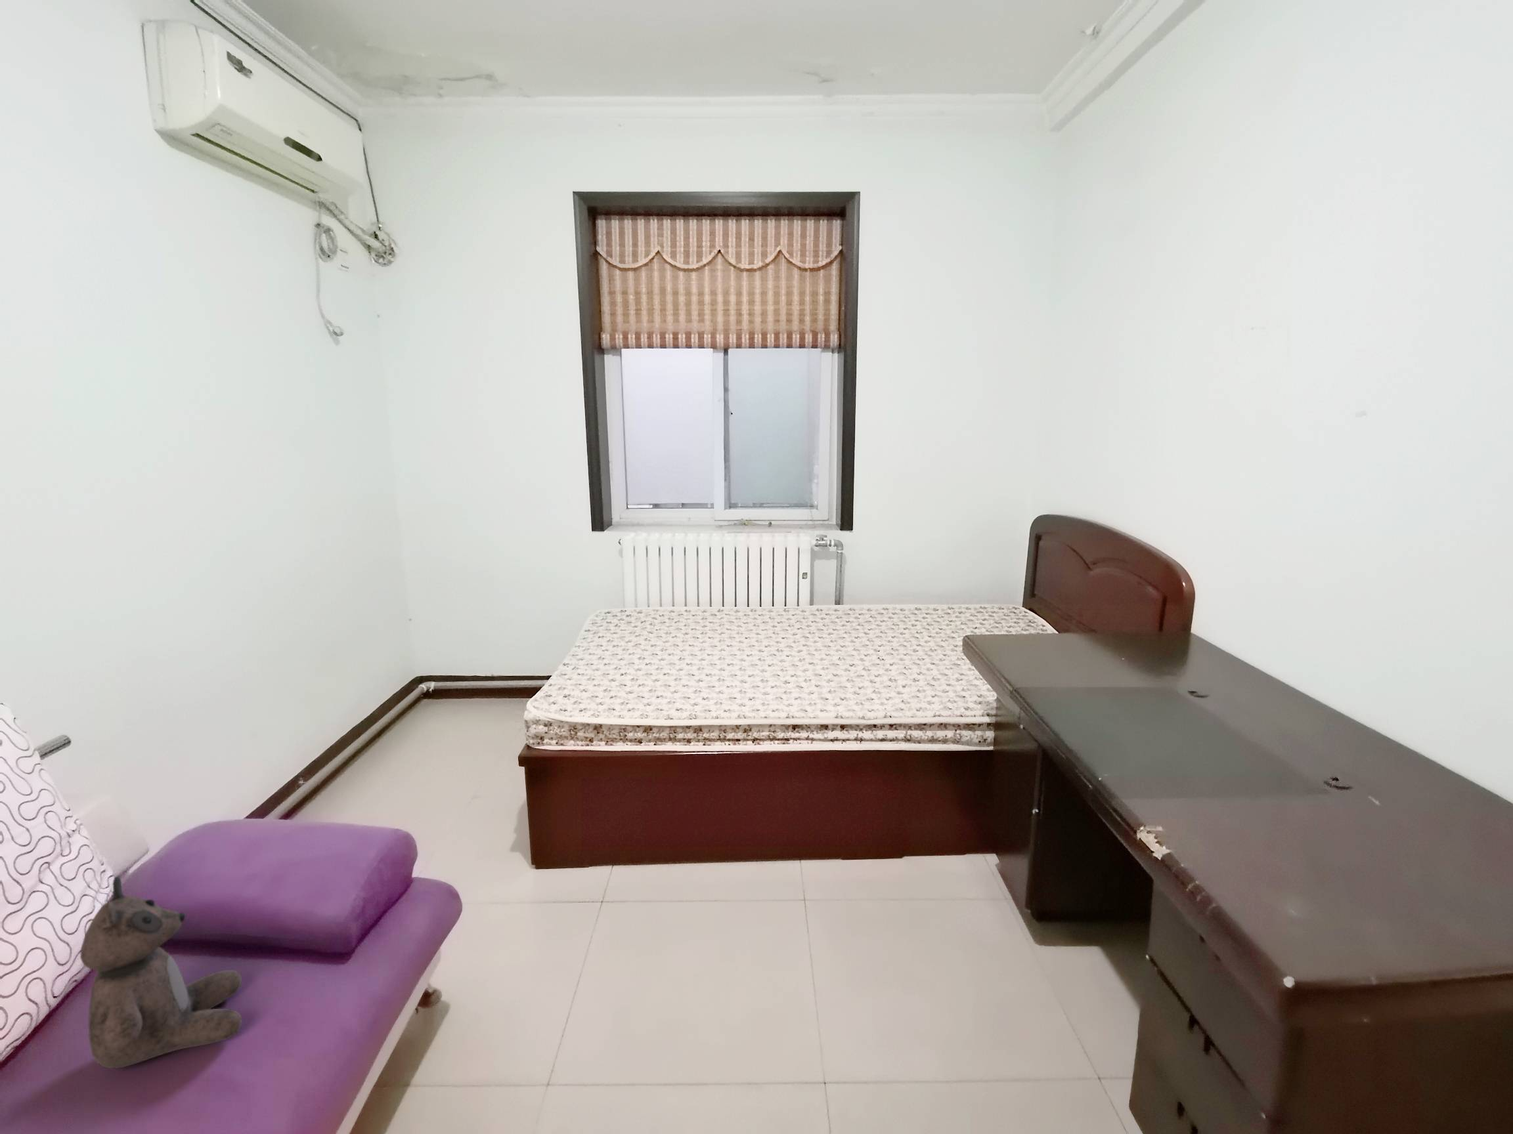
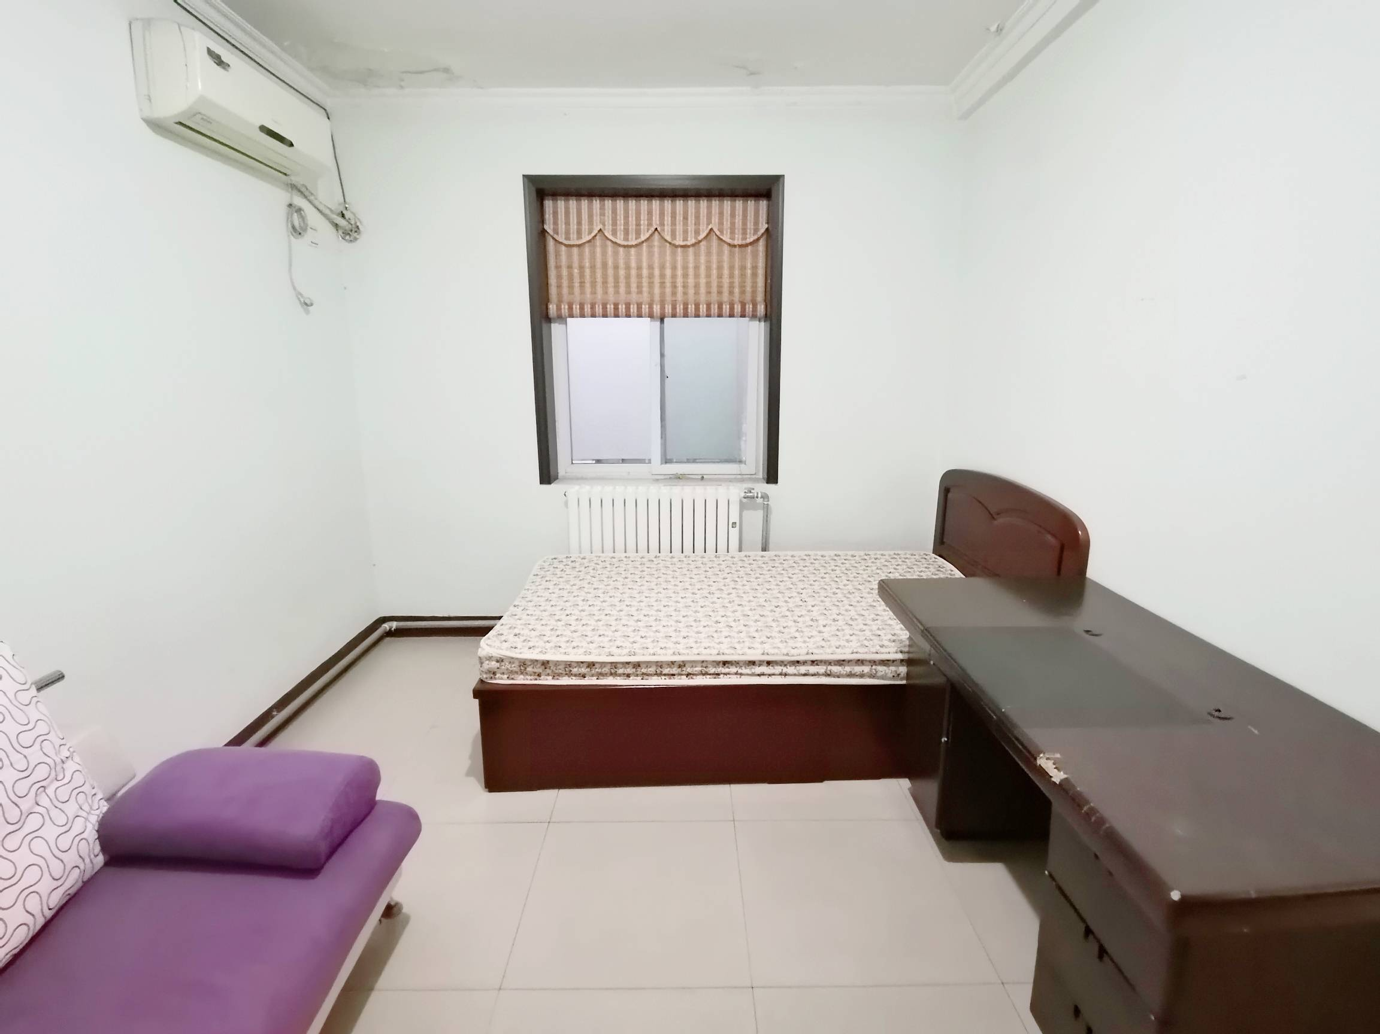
- stuffed animal (162, 960)
